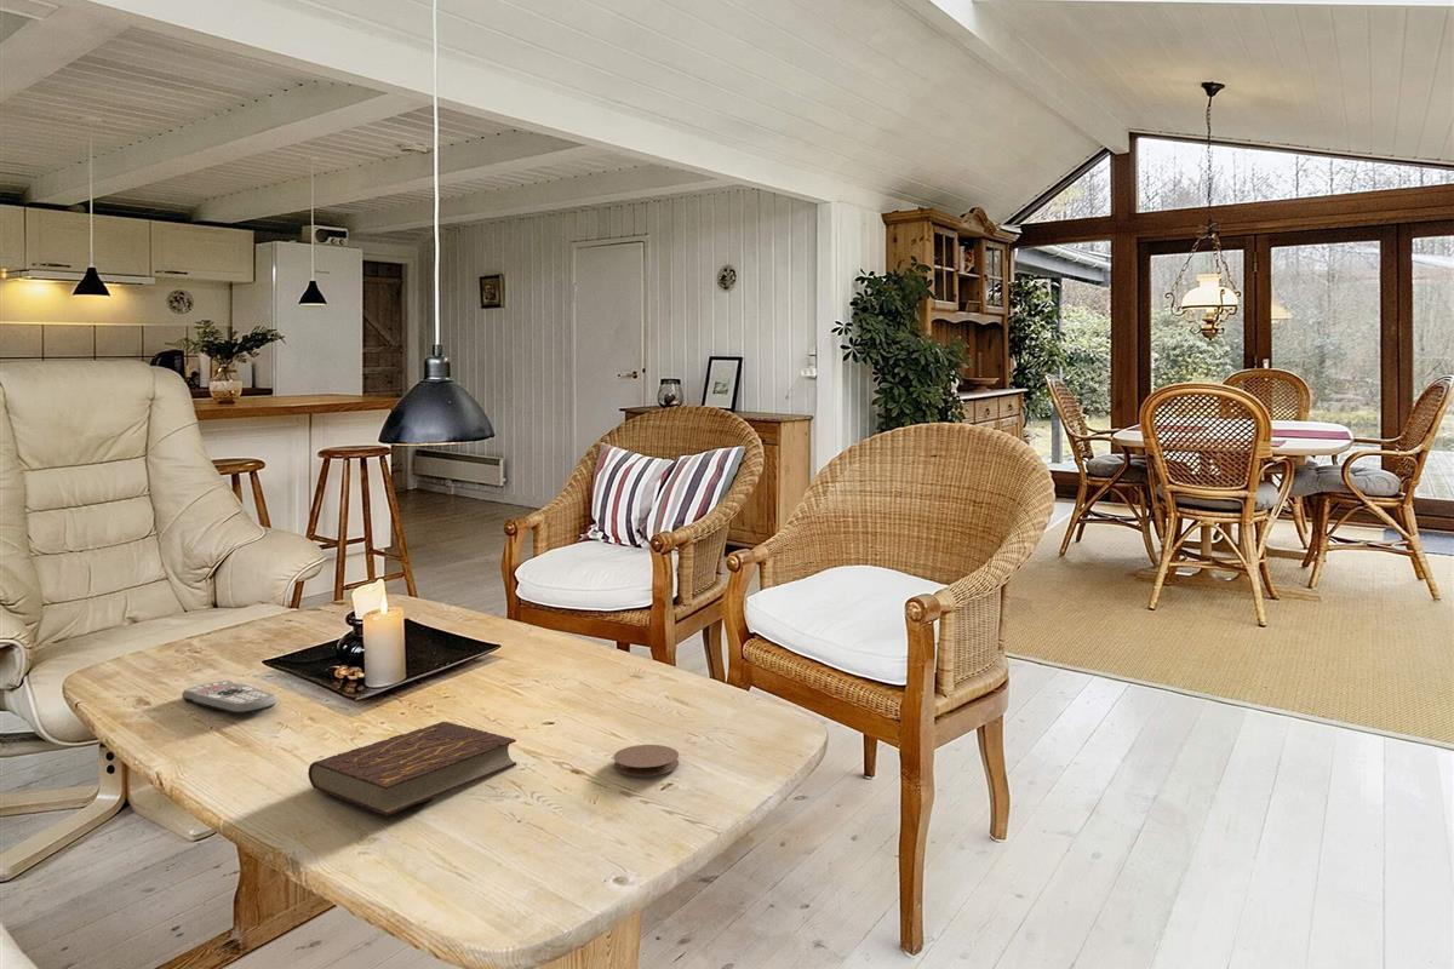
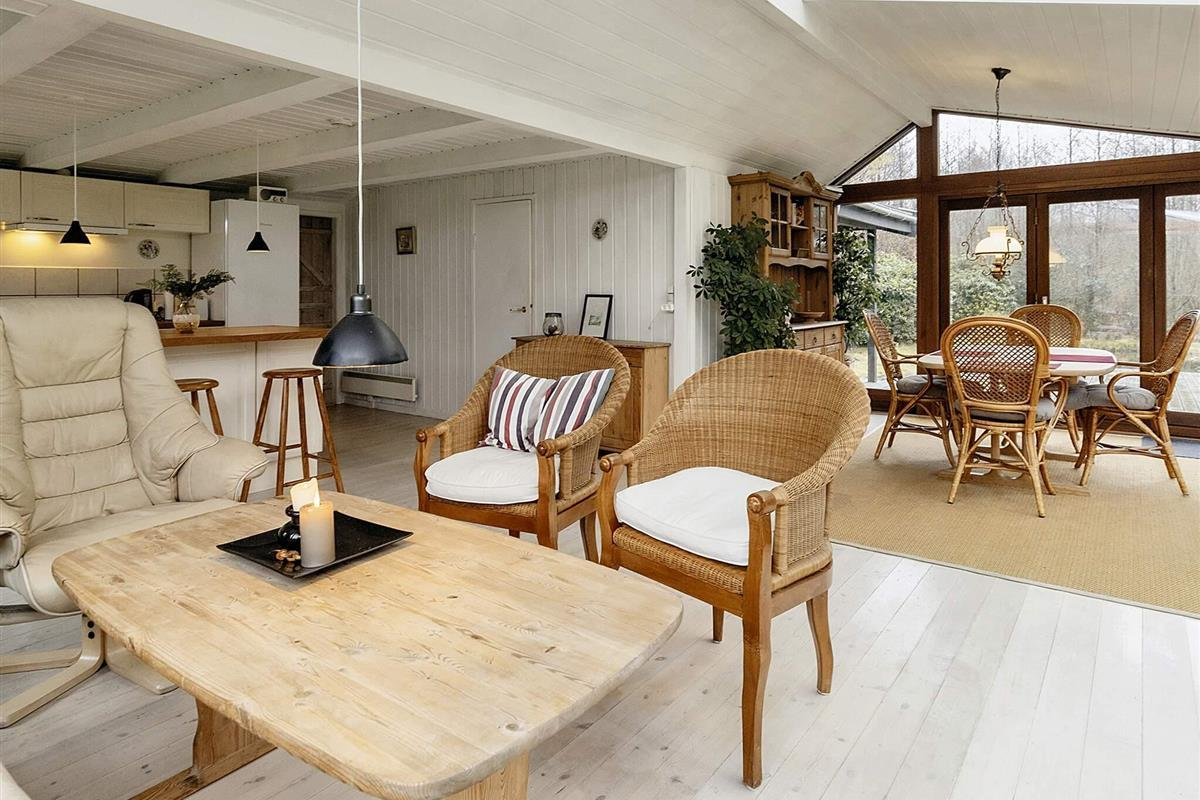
- book (416, 762)
- coaster (646, 759)
- remote control (231, 698)
